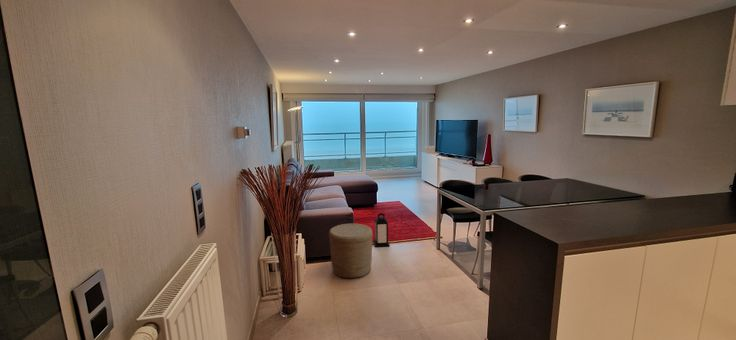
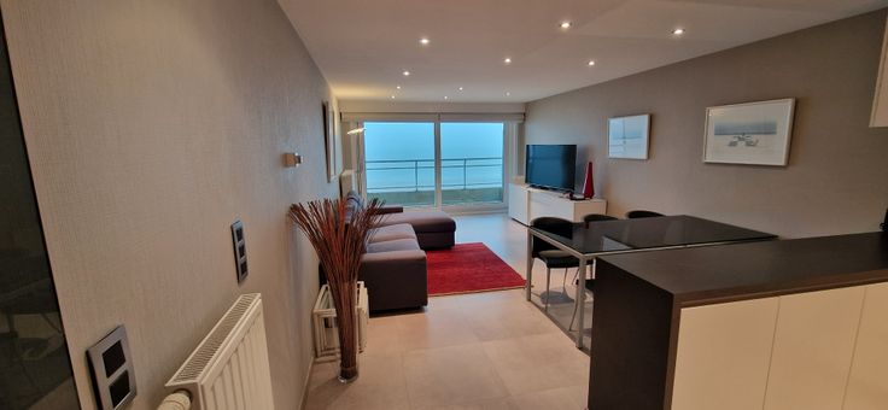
- lantern (381, 228)
- woven basket (351, 249)
